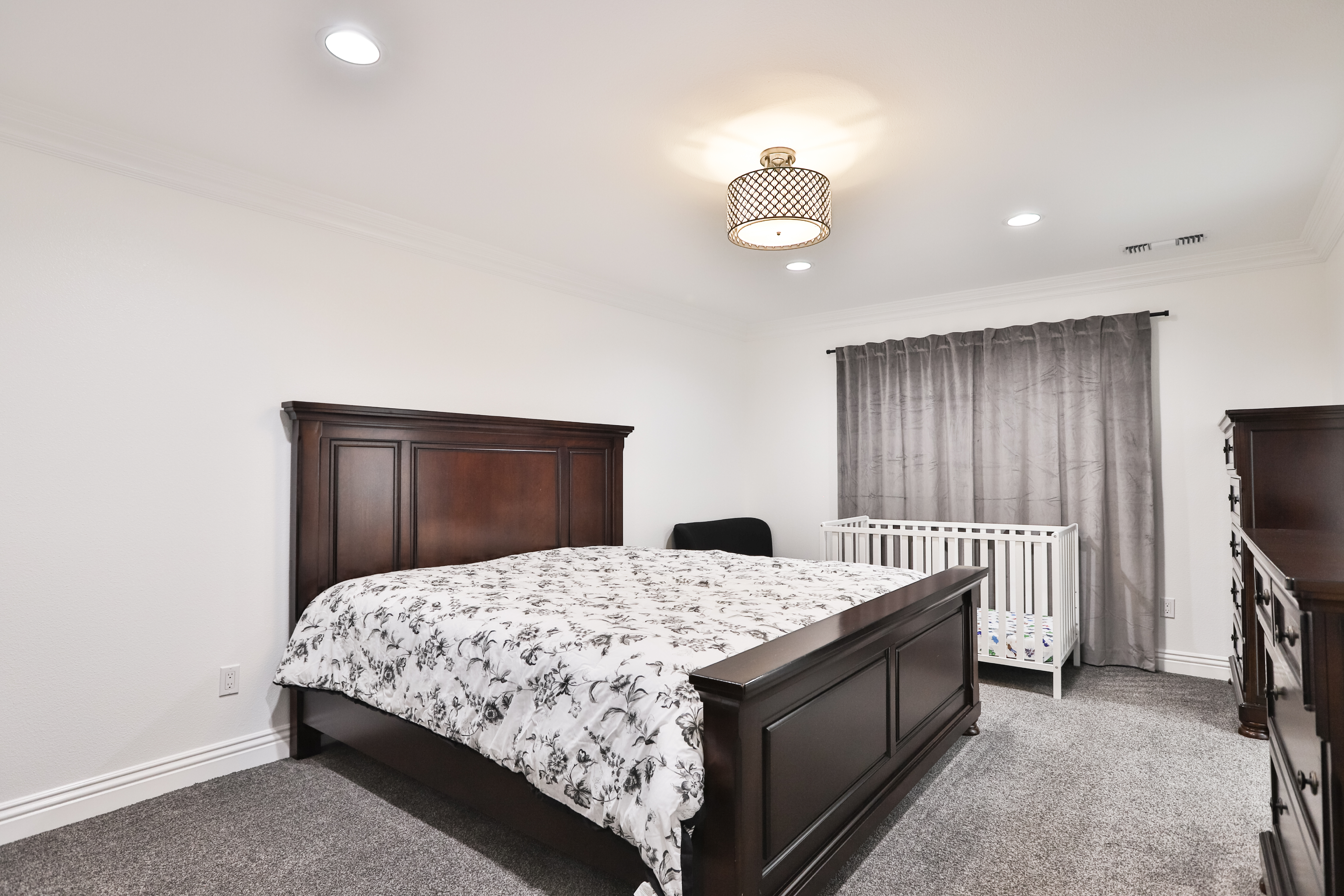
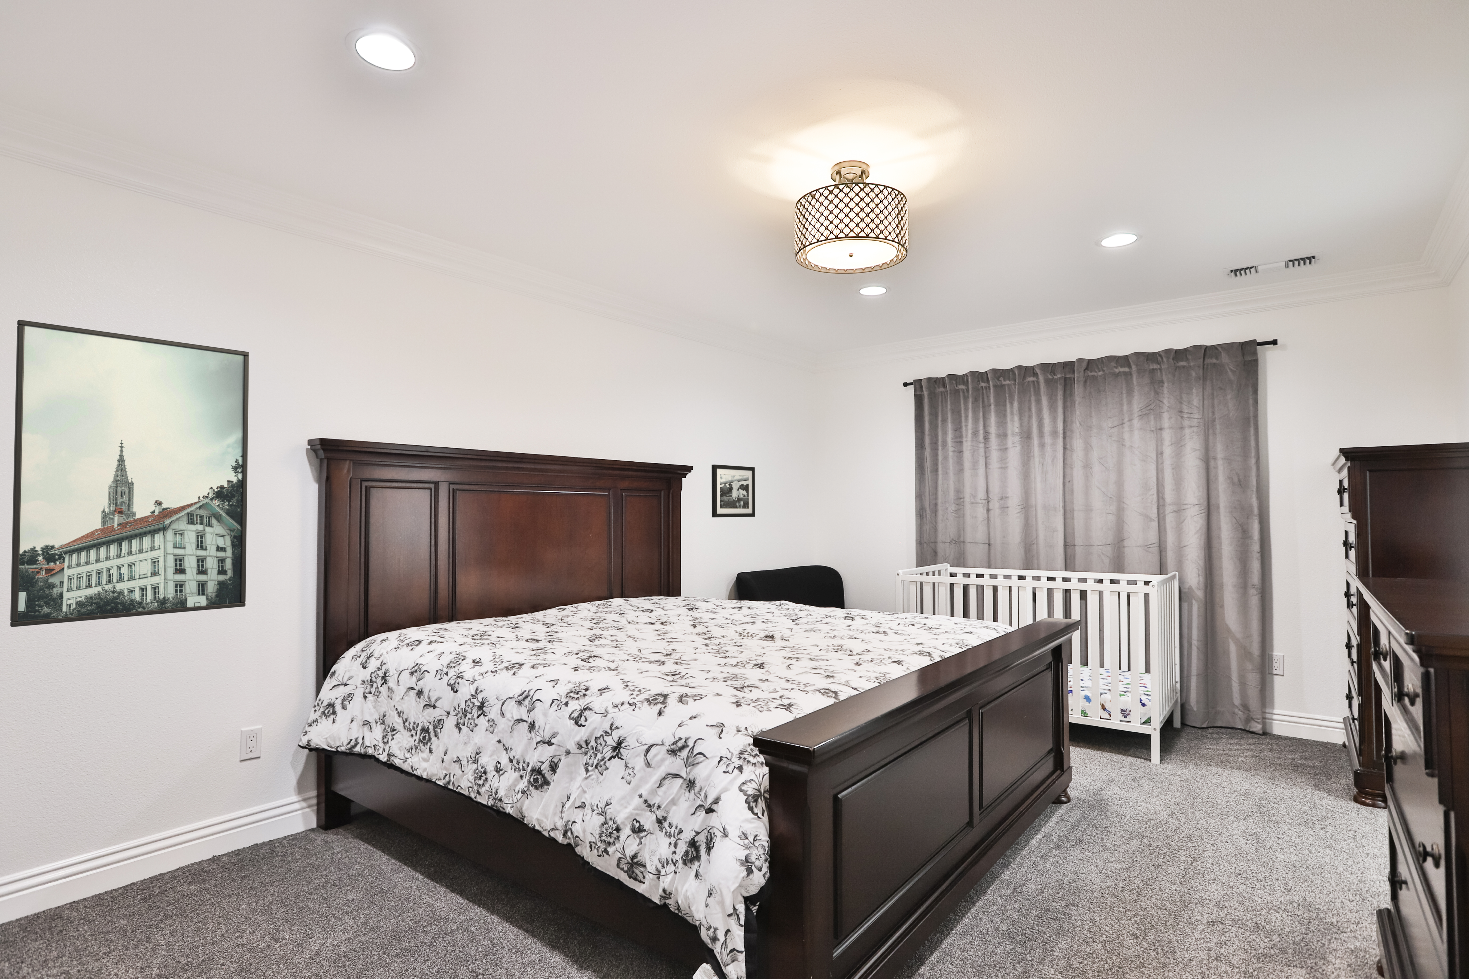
+ picture frame (733, 492)
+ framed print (141, 475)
